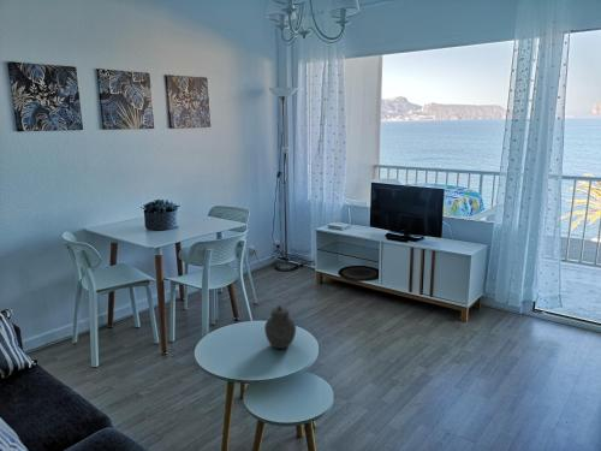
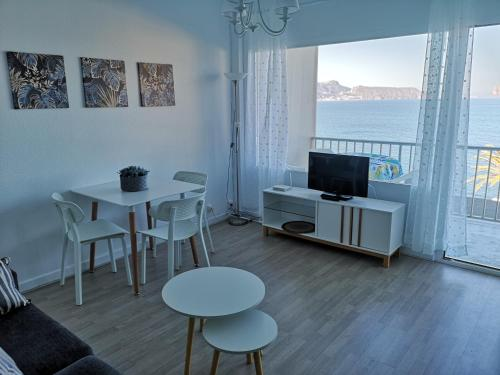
- jar (280, 325)
